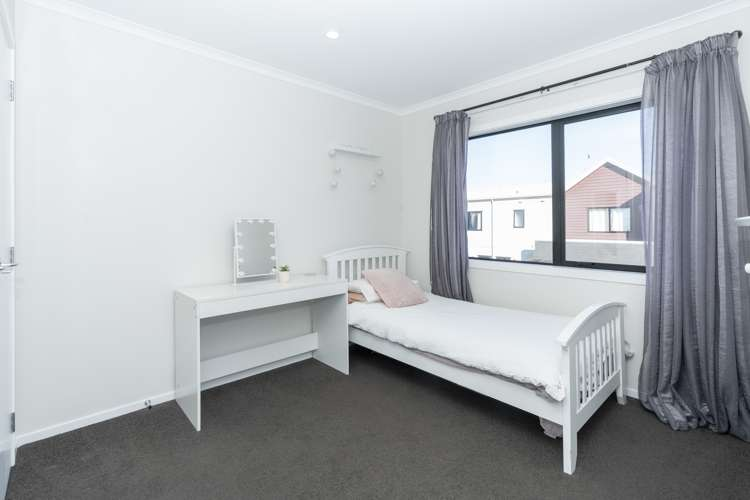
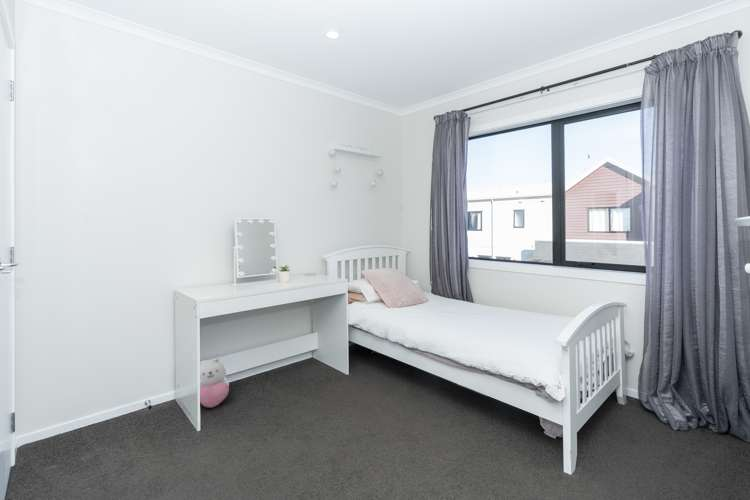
+ plush toy (207, 381)
